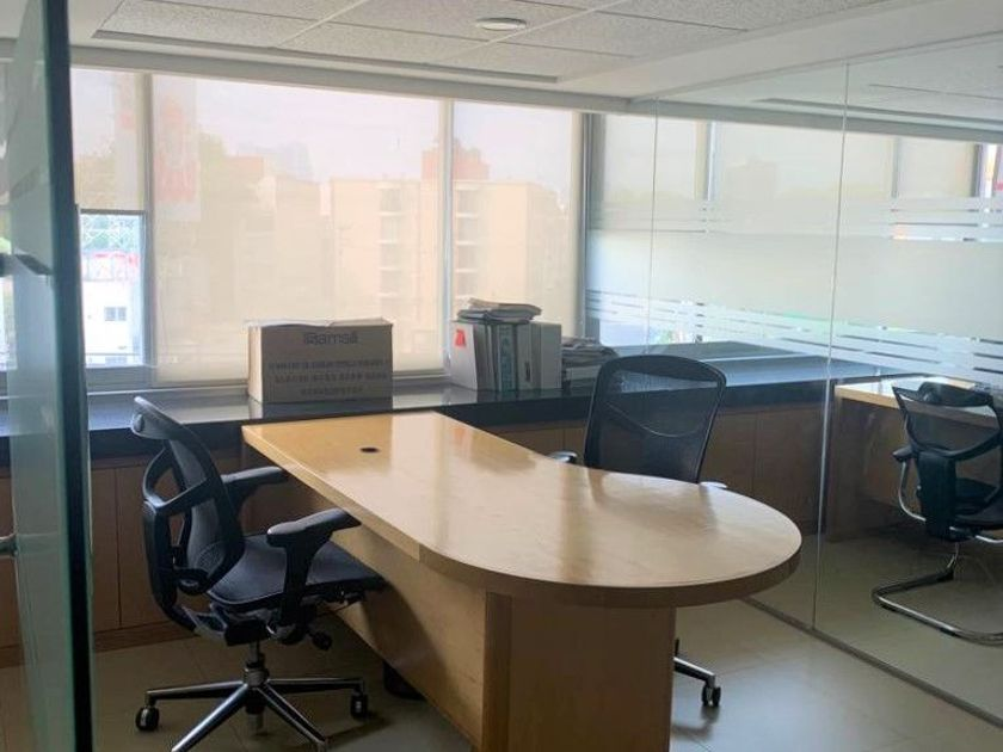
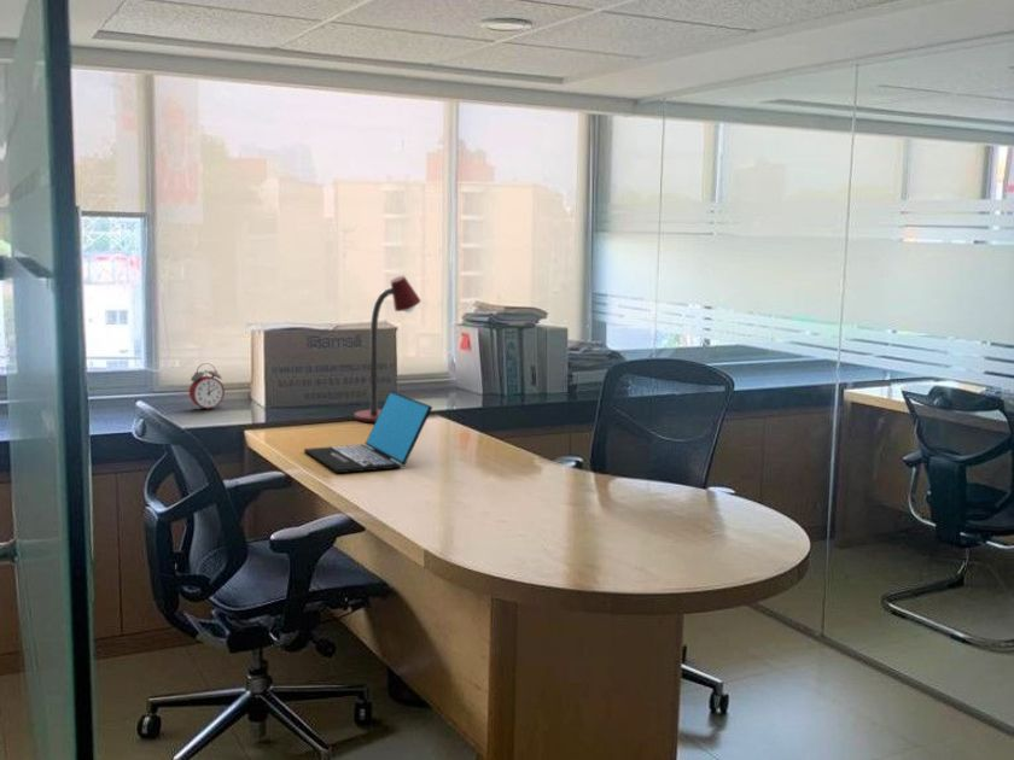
+ desk lamp (377, 346)
+ laptop (371, 431)
+ alarm clock (206, 385)
